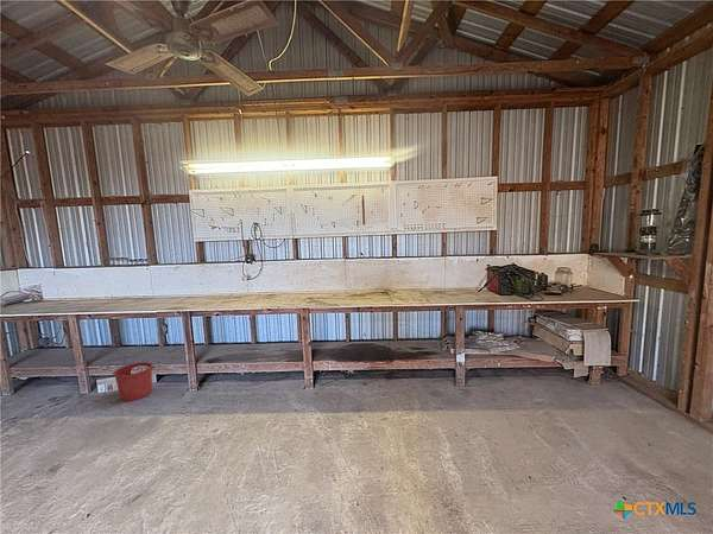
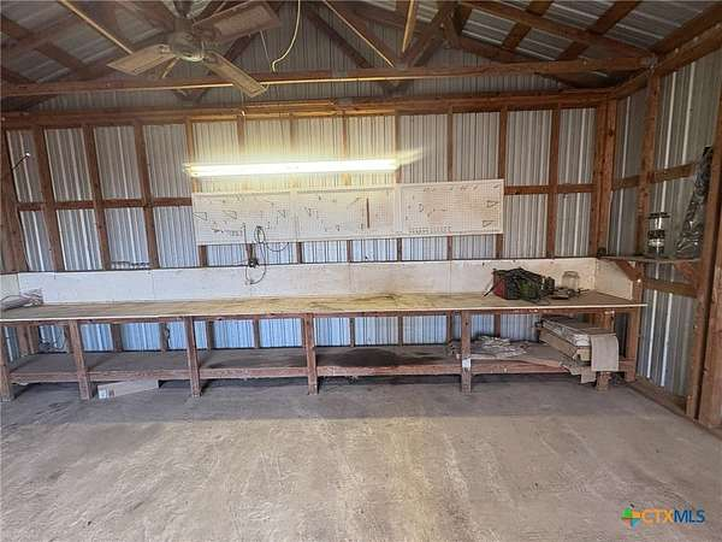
- bucket (134, 381)
